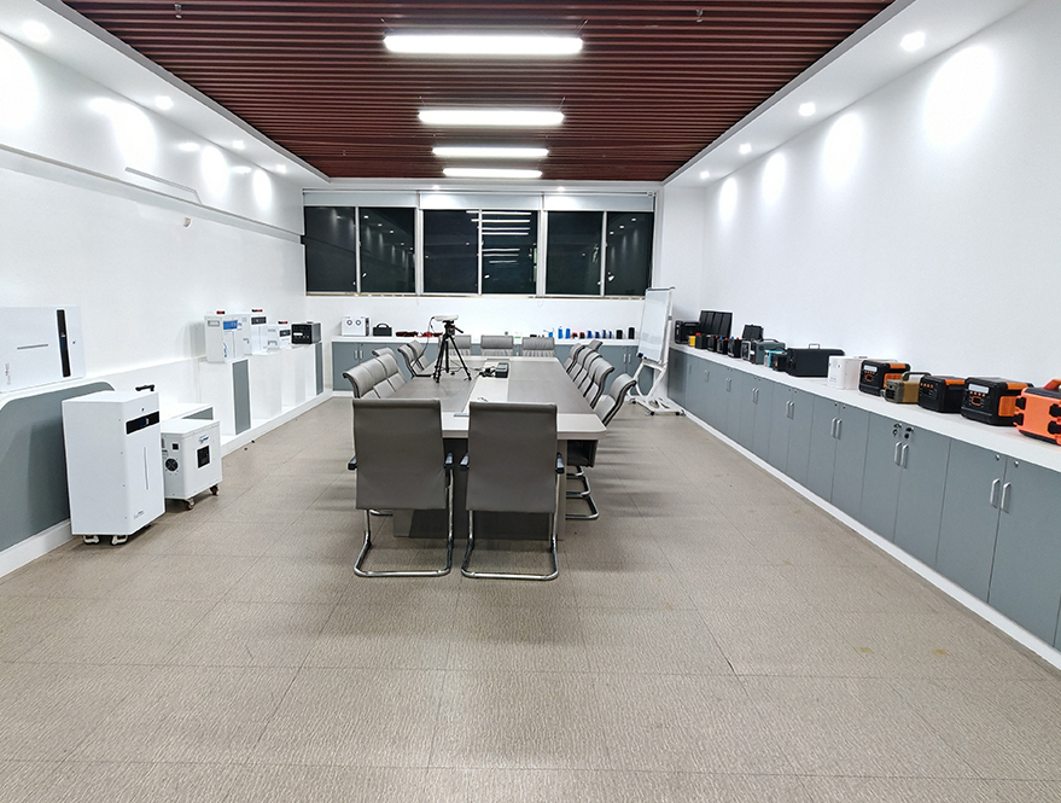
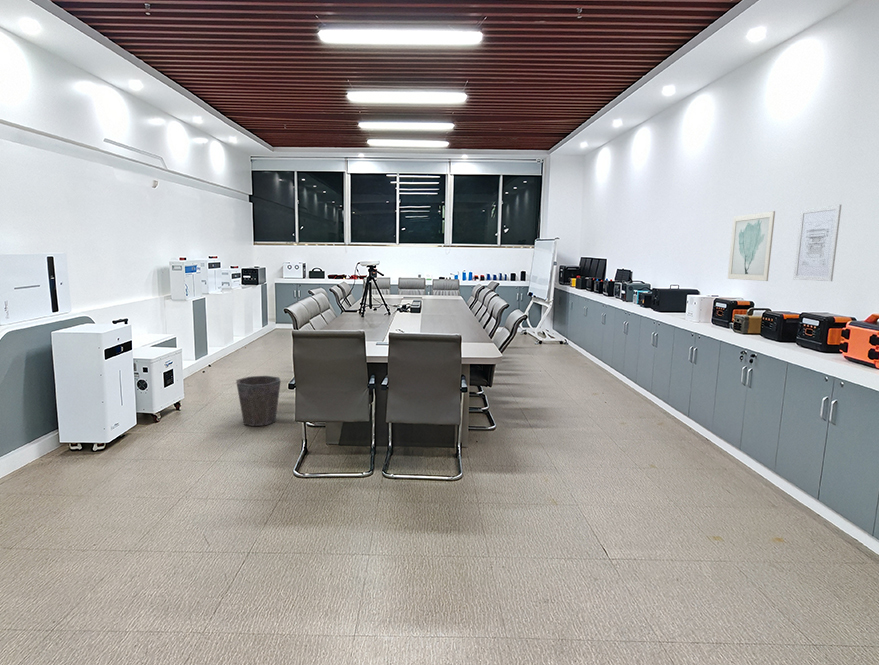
+ waste bin (258, 400)
+ wall art (749, 247)
+ wall art (816, 244)
